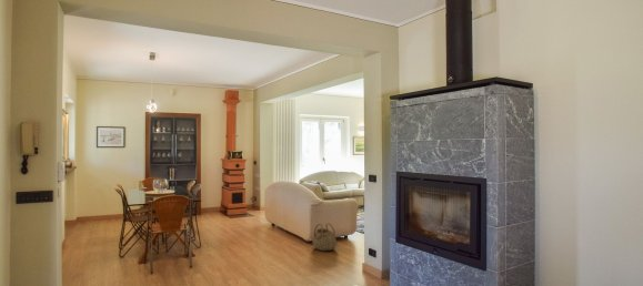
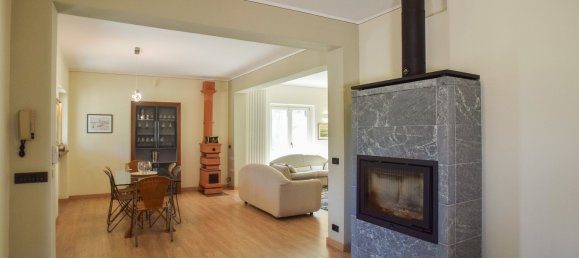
- basket (324, 235)
